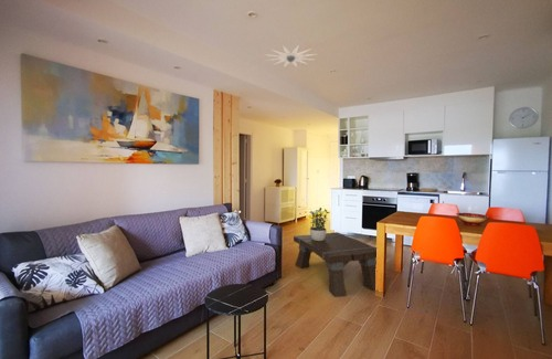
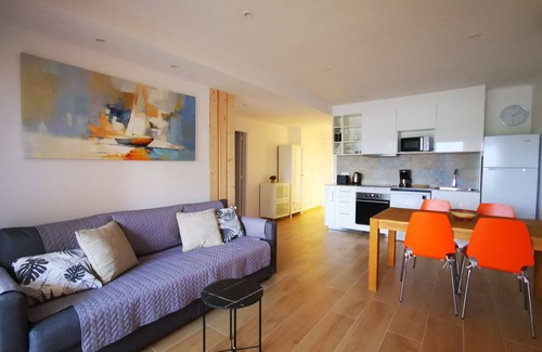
- ceiling light (290, 56)
- coffee table (333, 258)
- potted plant (319, 223)
